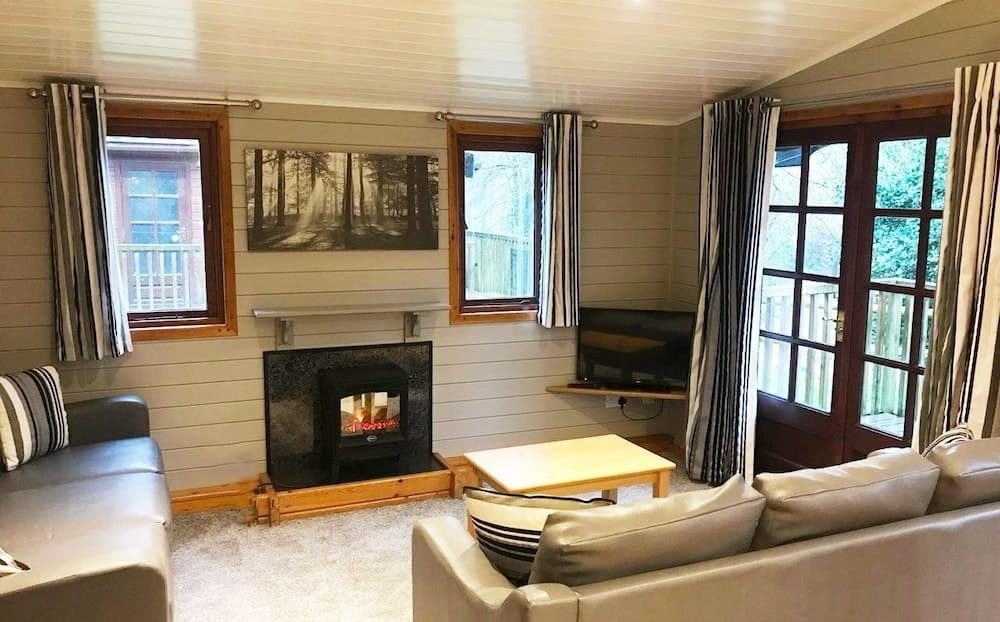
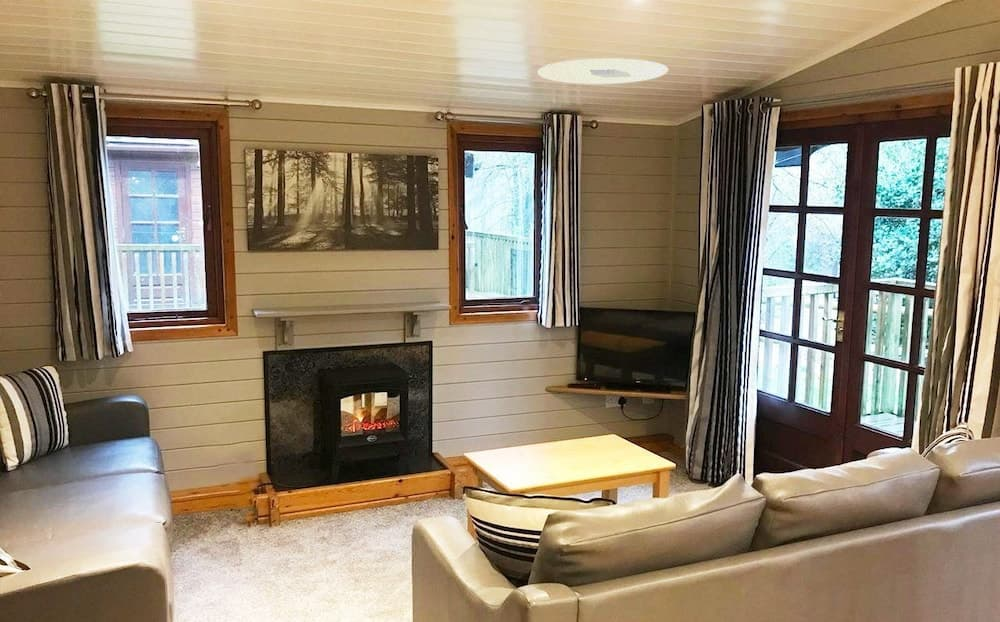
+ ceiling light (602, 65)
